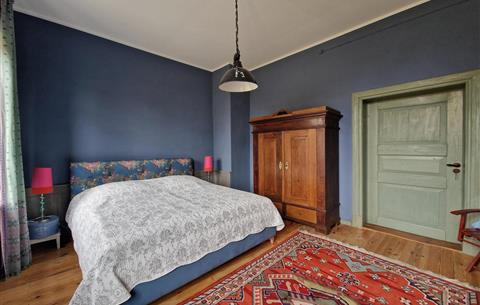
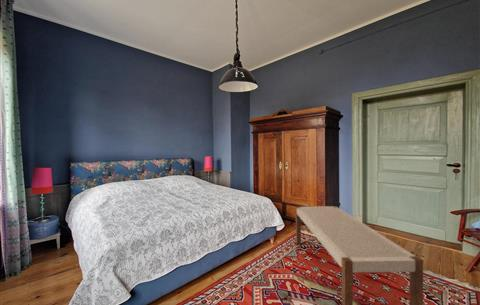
+ bench (339, 248)
